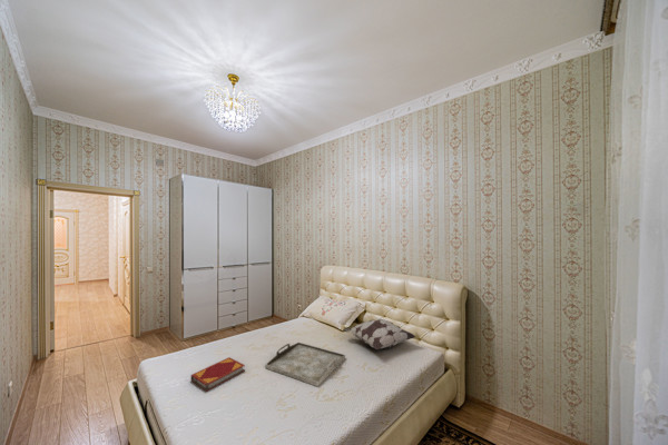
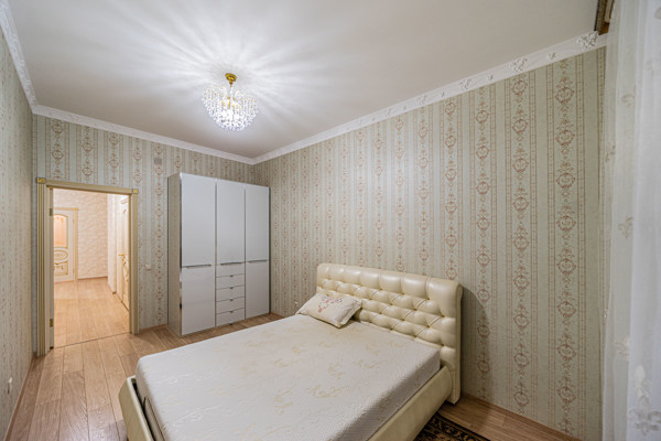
- serving tray (306, 357)
- hardback book (218, 372)
- decorative pillow (377, 333)
